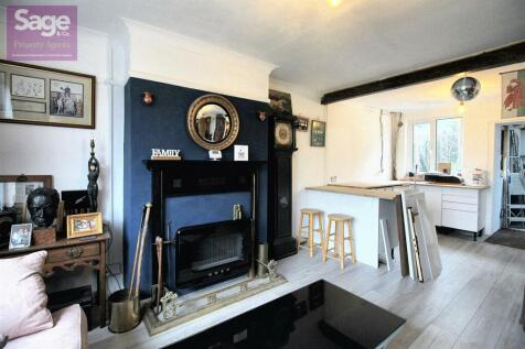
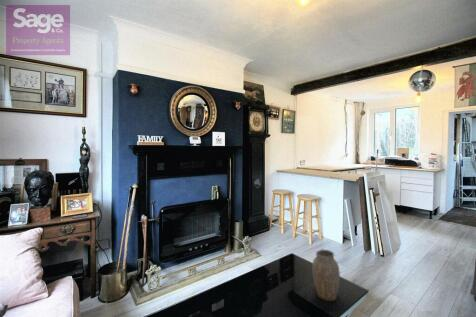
+ vase (325, 274)
